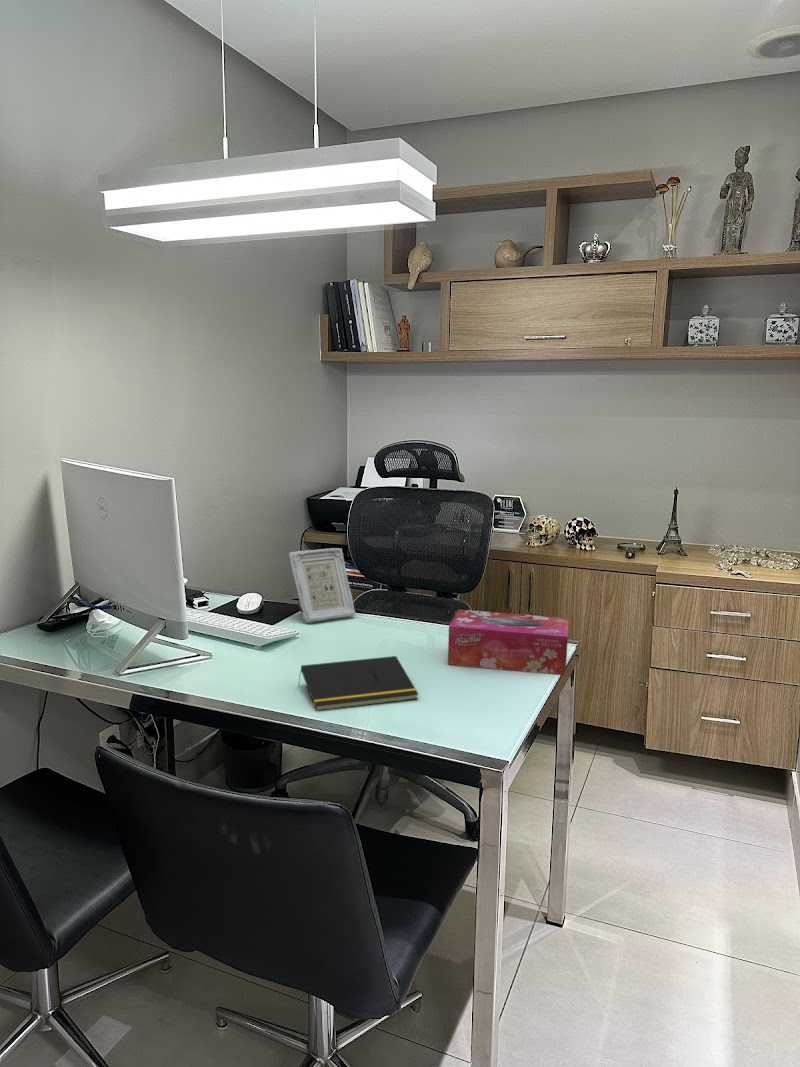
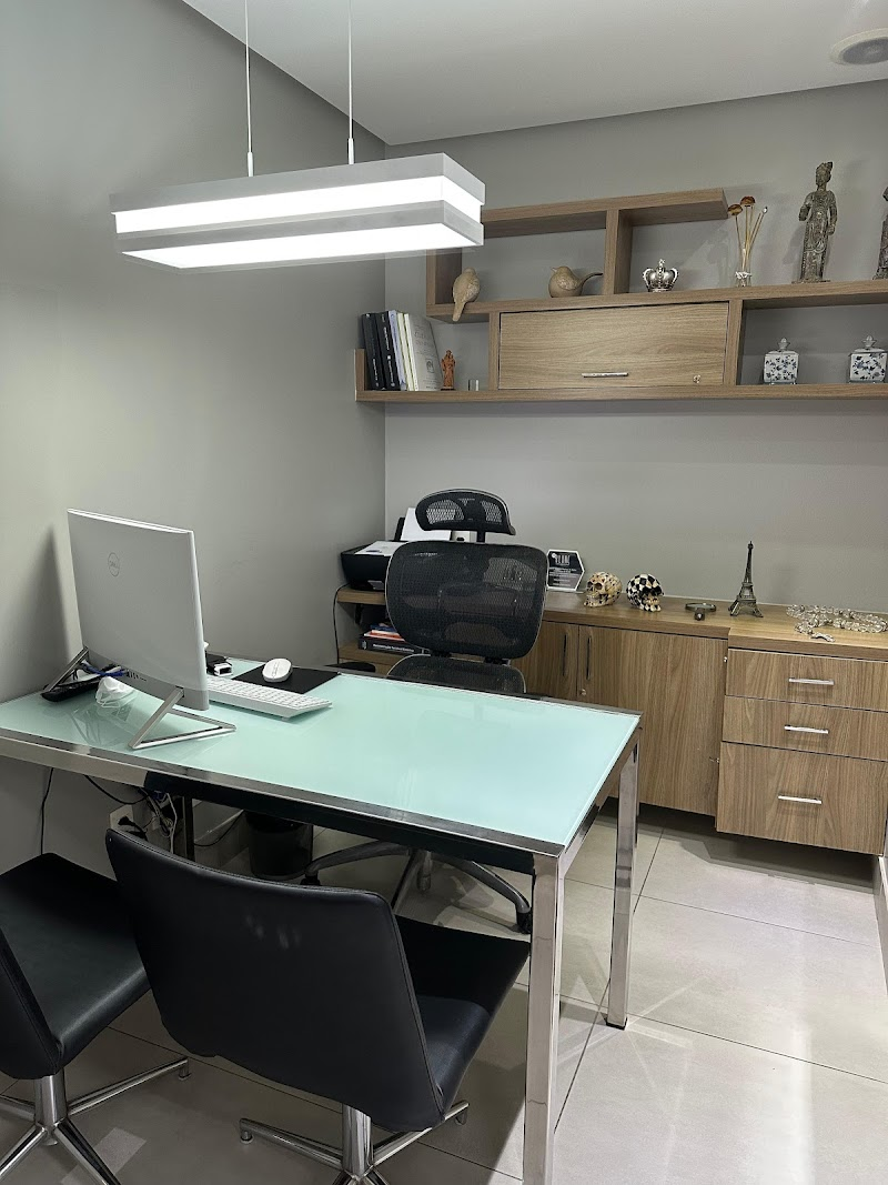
- tissue box (509, 641)
- notepad (358, 681)
- picture frame (322, 584)
